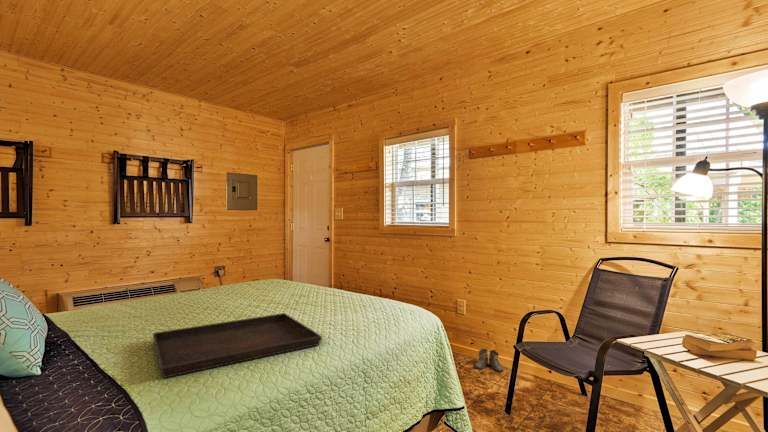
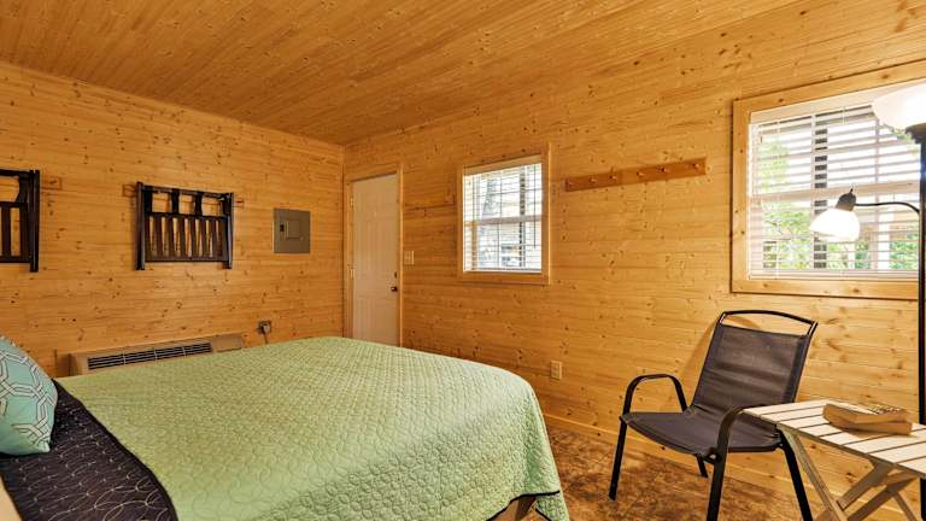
- boots (487, 359)
- serving tray (236, 339)
